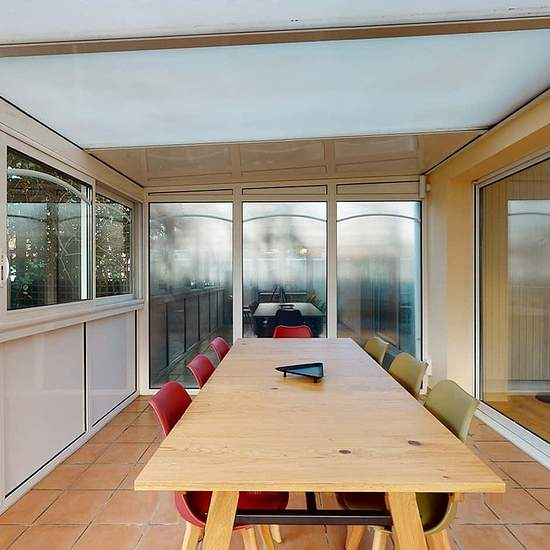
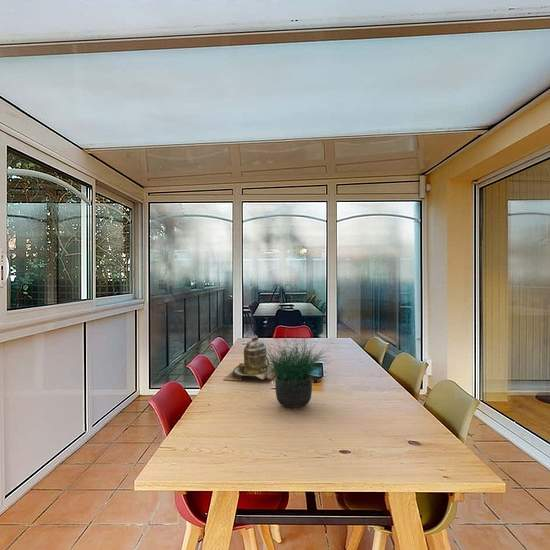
+ potted plant (293, 362)
+ teapot (253, 355)
